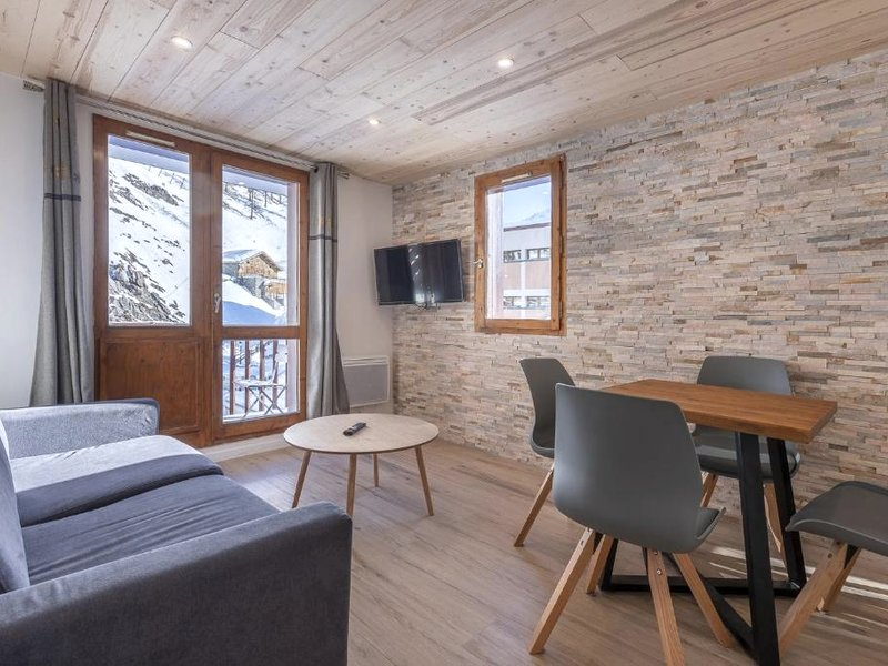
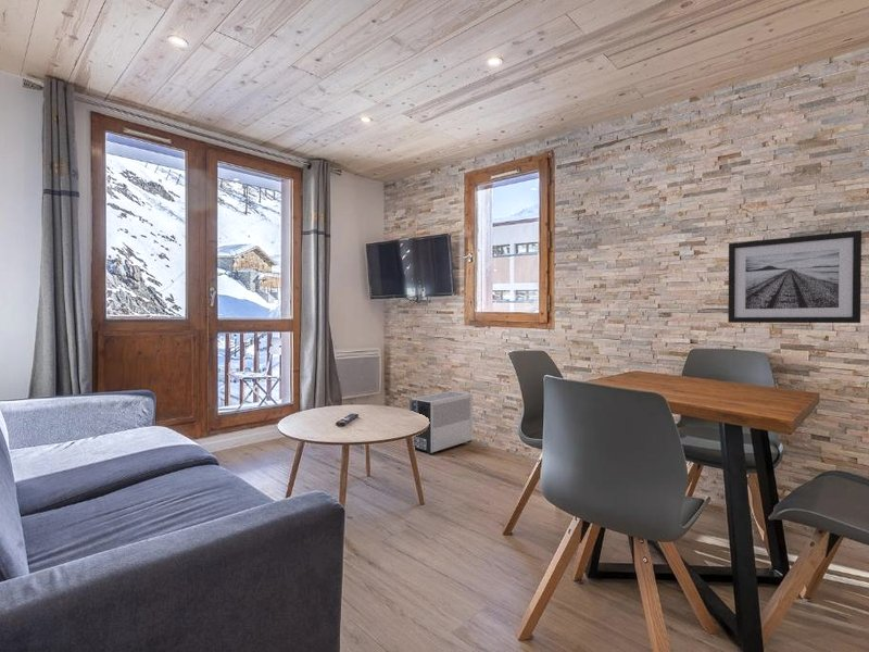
+ air purifier (442, 421)
+ wall art (790, 279)
